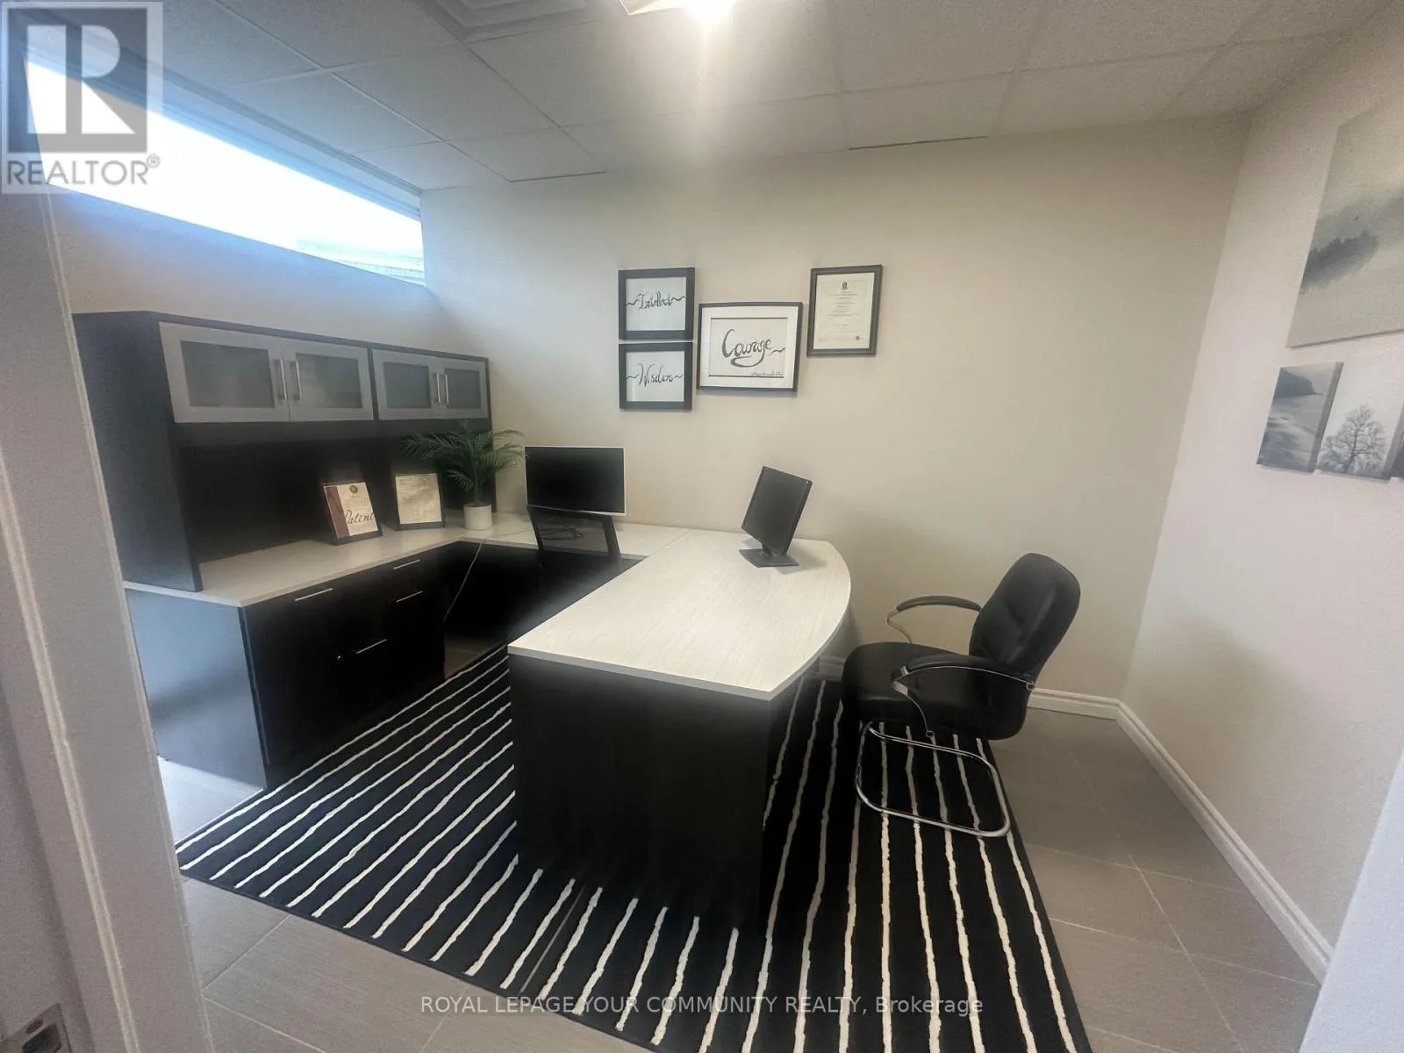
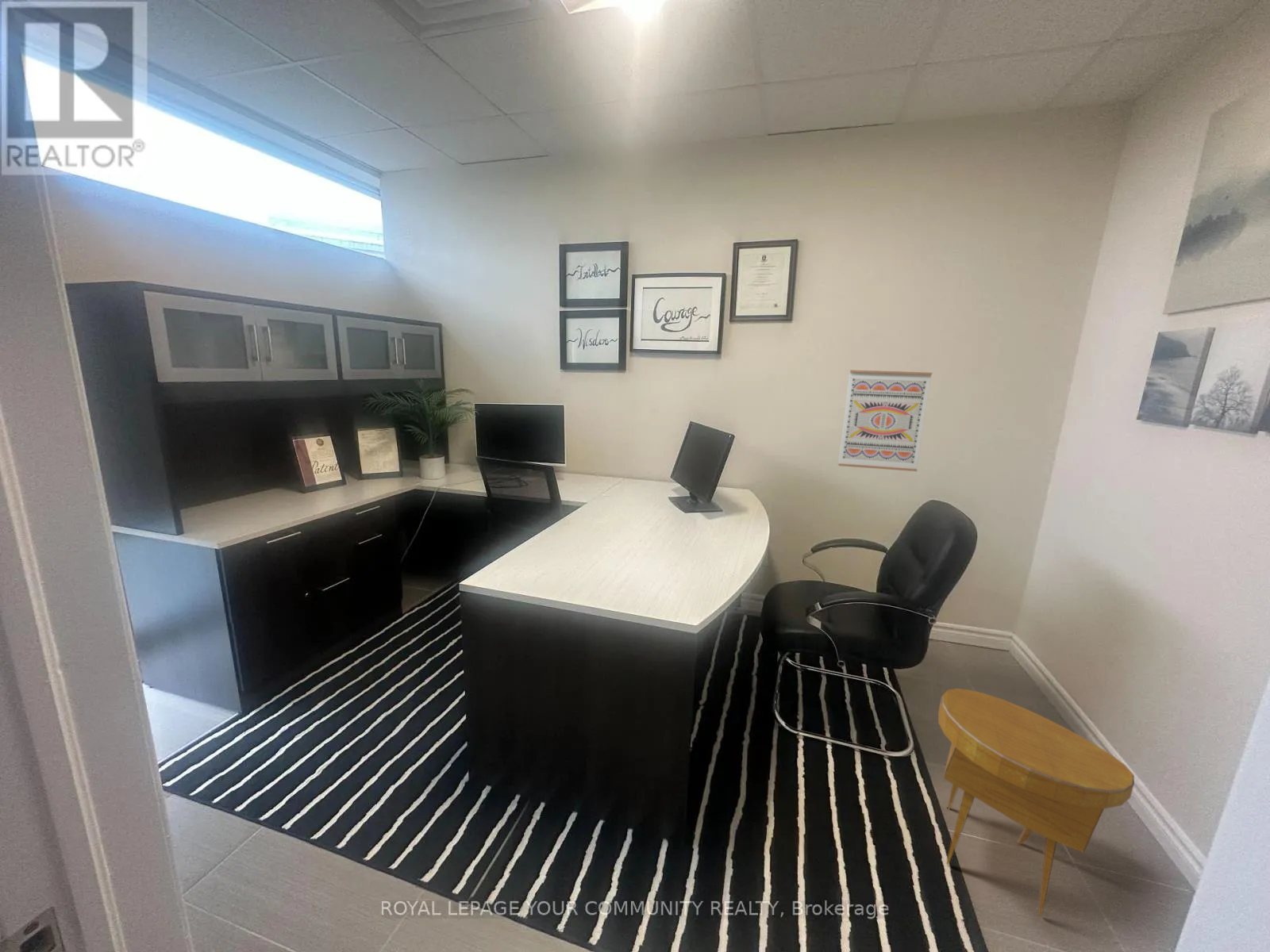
+ side table (1014, 794)
+ wall art (883, 420)
